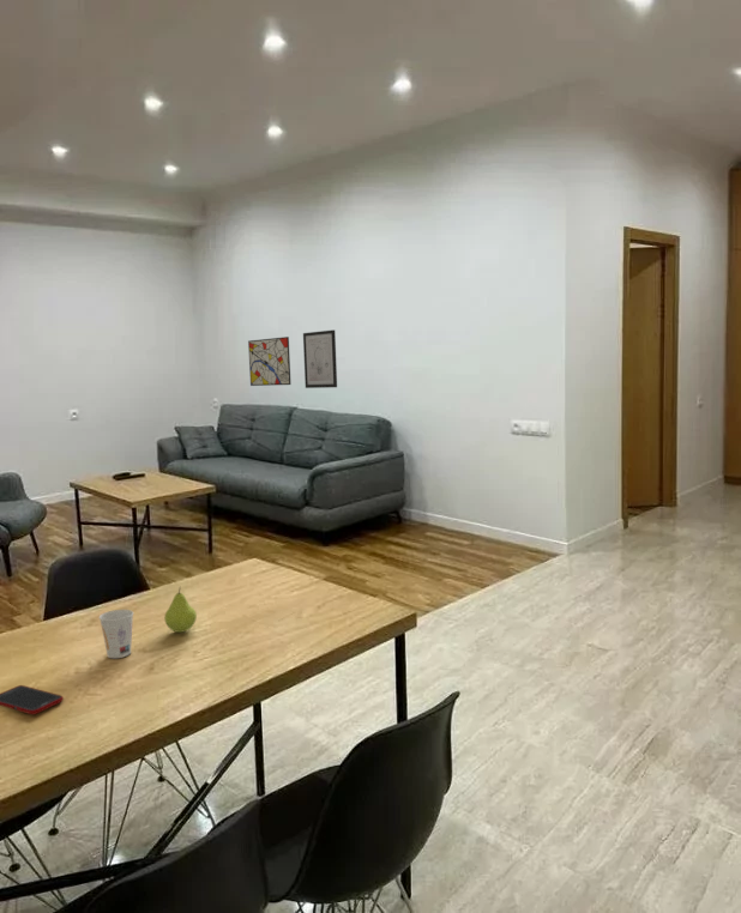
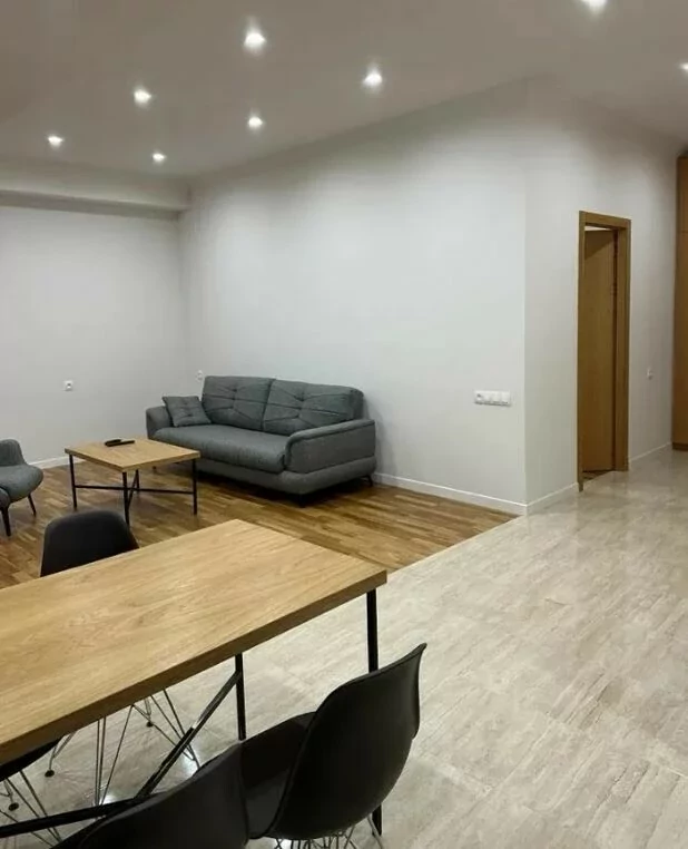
- cup (118, 634)
- fruit (180, 609)
- wall art (269, 362)
- cell phone (26, 699)
- wall art (319, 359)
